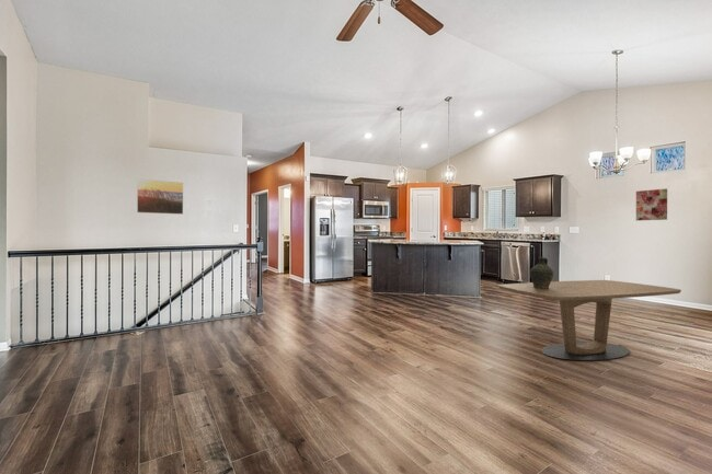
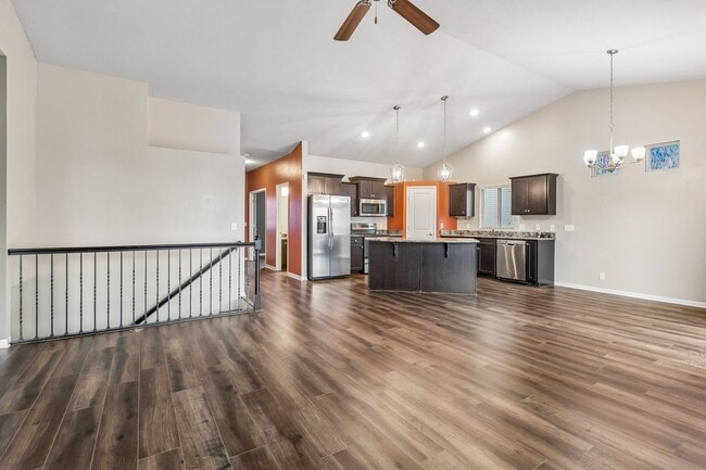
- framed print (160, 197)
- ceramic jug (541, 273)
- wall art (651, 205)
- dining table (595, 319)
